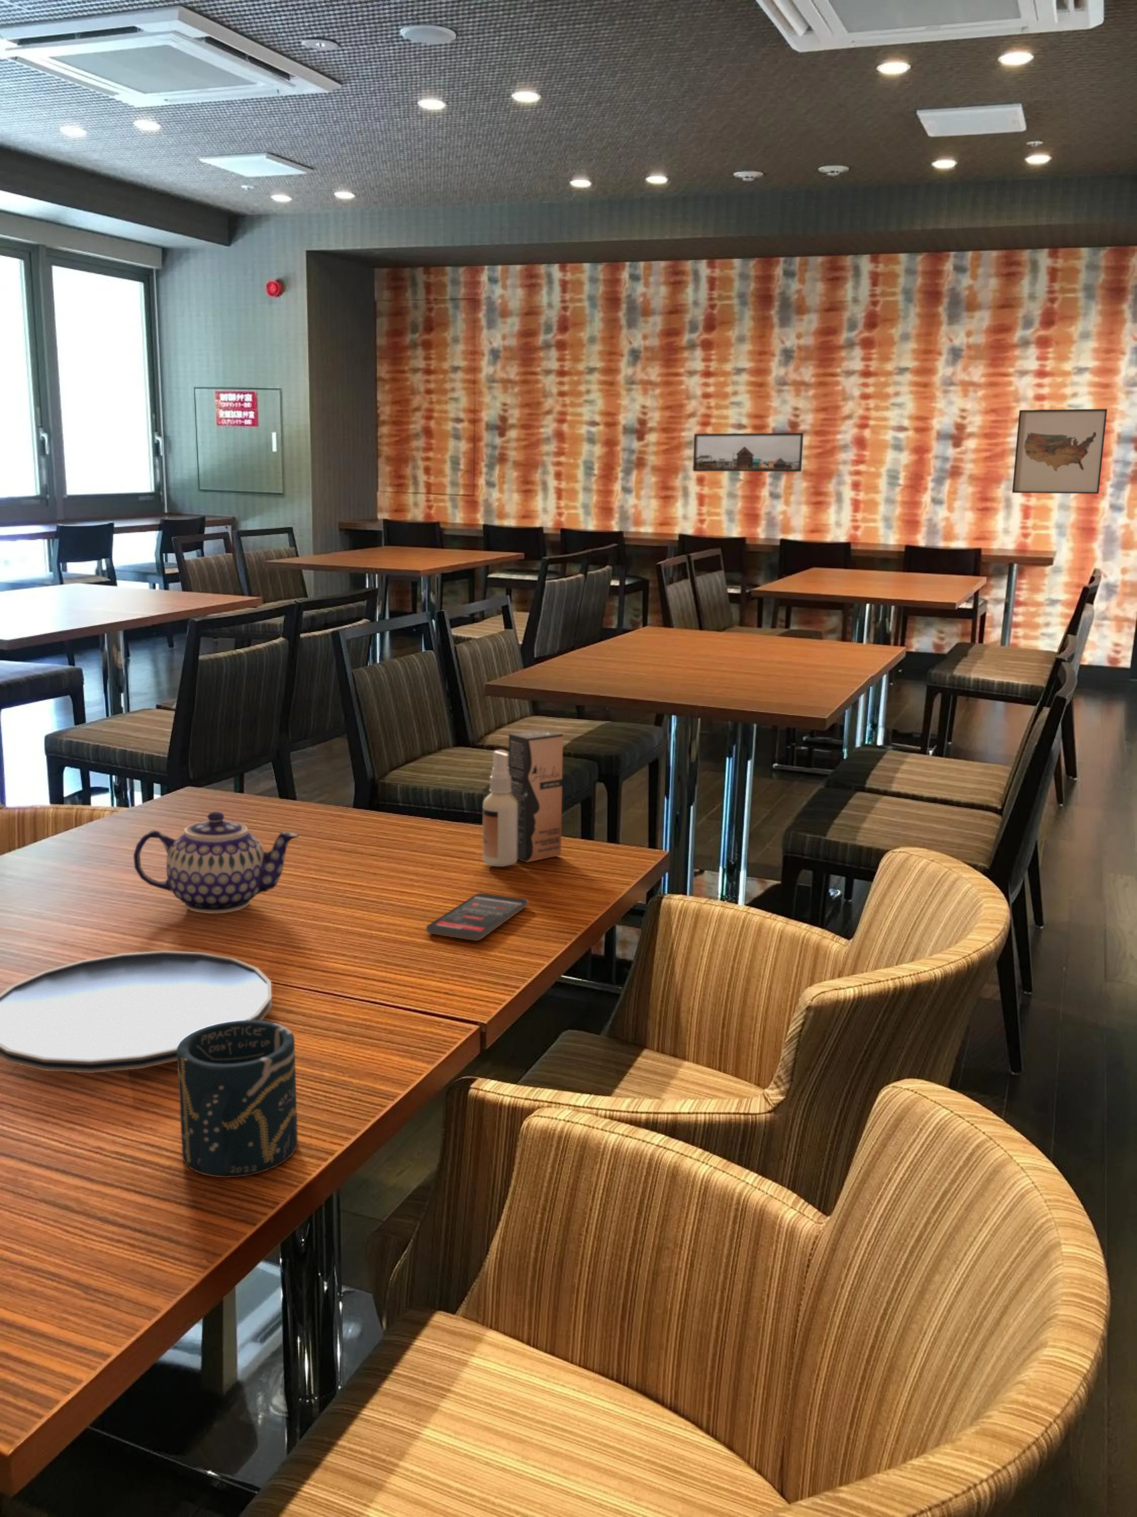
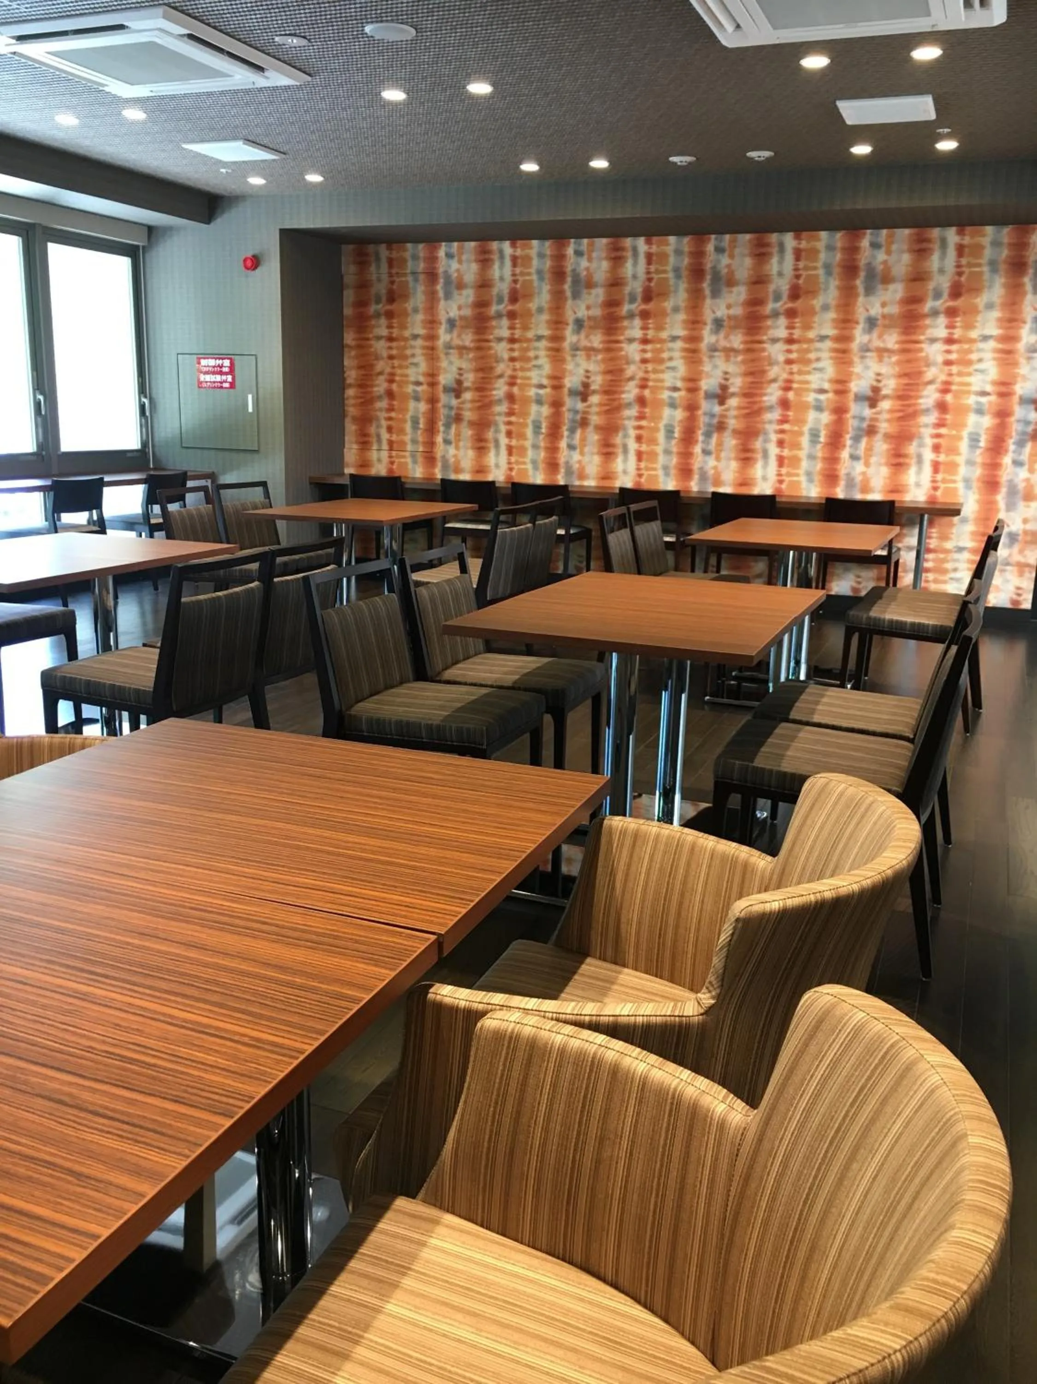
- spray bottle (521, 798)
- wall art (1058, 452)
- plate (131, 1009)
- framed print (746, 452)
- smartphone (479, 916)
- teapot (217, 858)
- cup (233, 1105)
